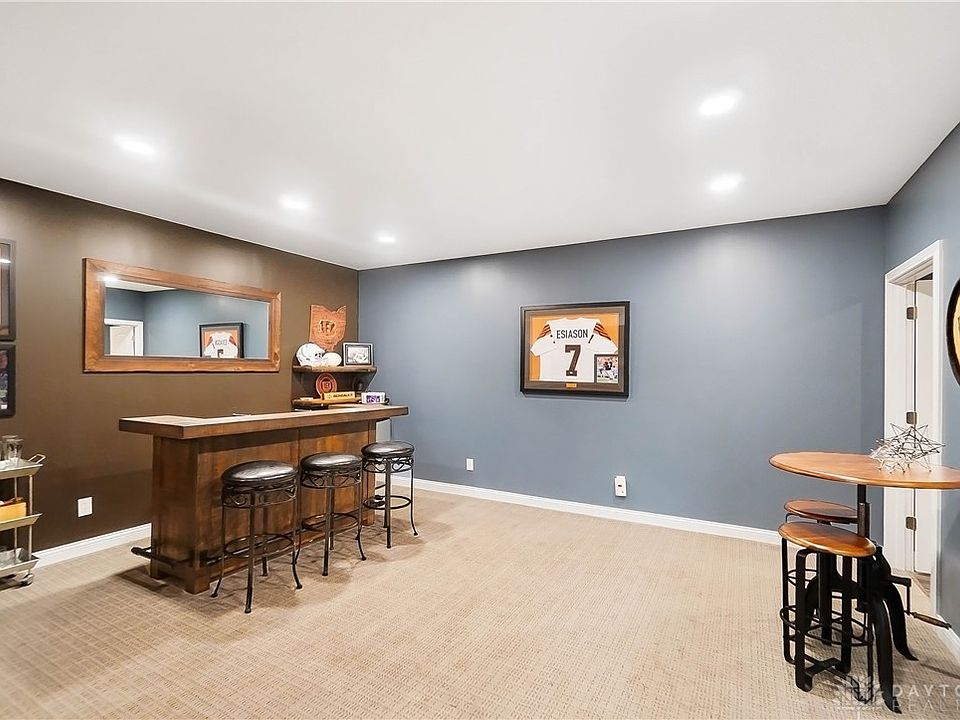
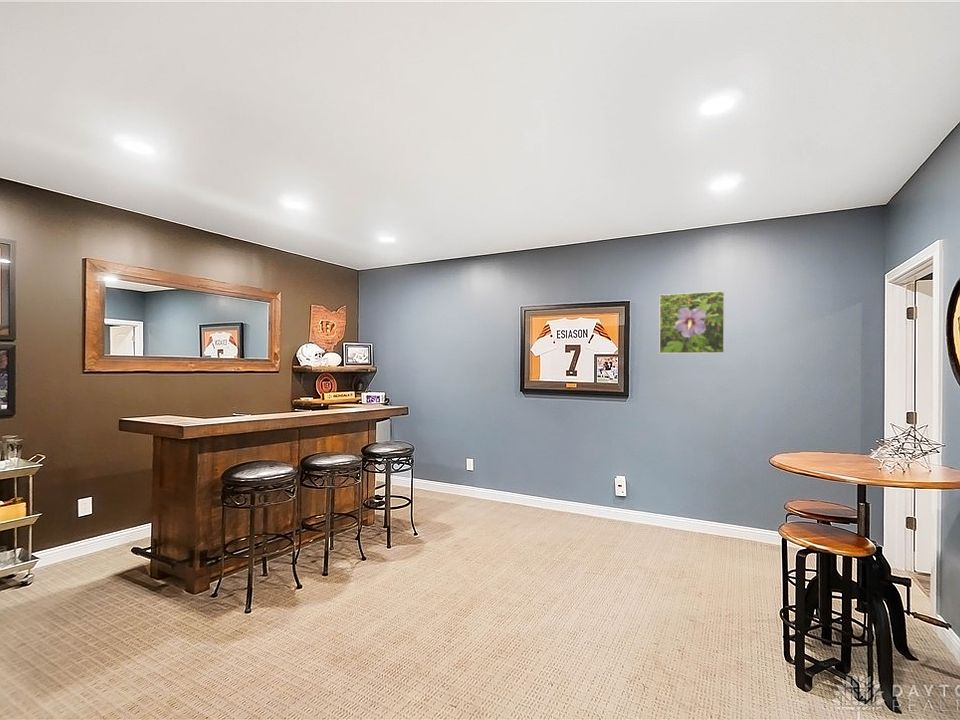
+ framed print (691, 323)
